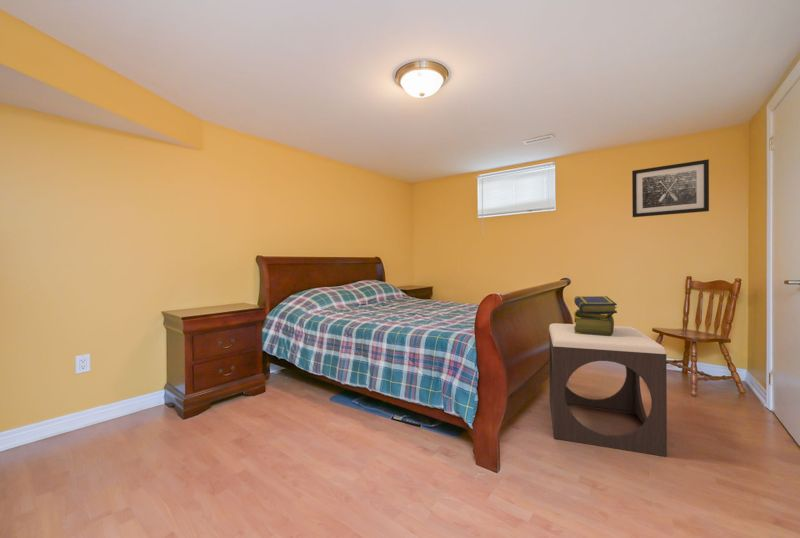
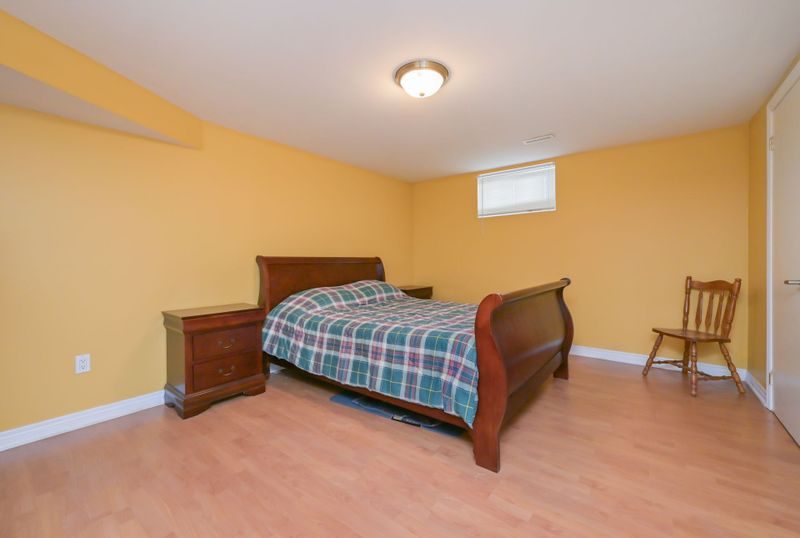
- stack of books (595, 314)
- wall art (668, 190)
- footstool (595, 361)
